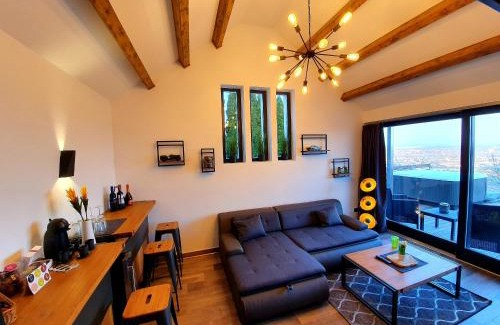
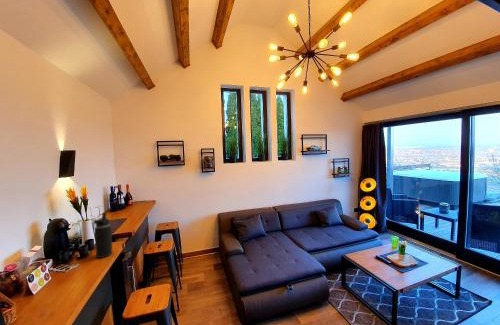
+ water bottle (102, 235)
